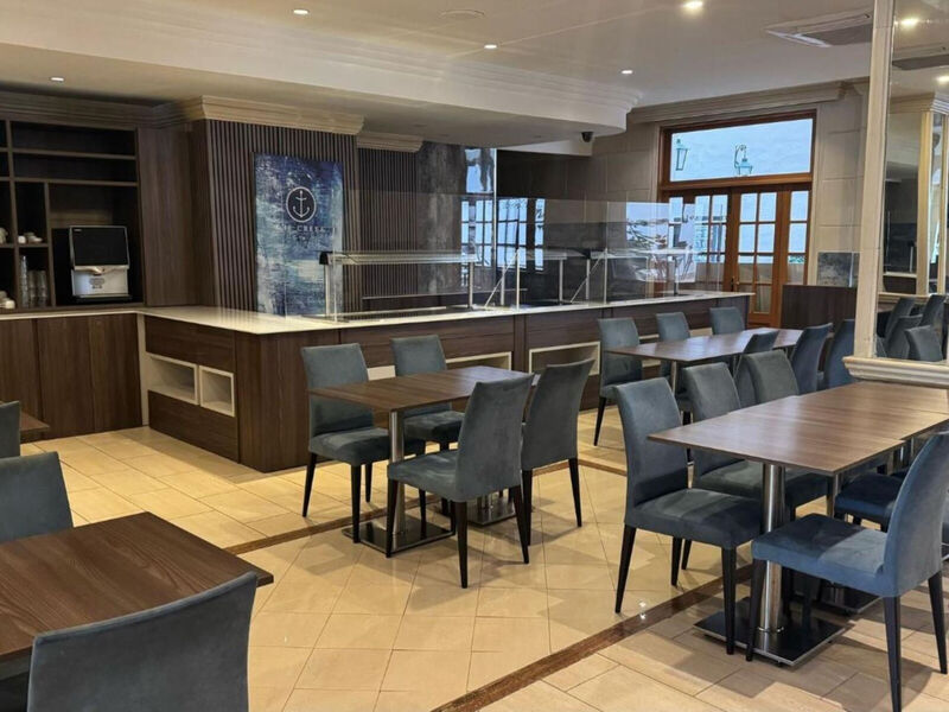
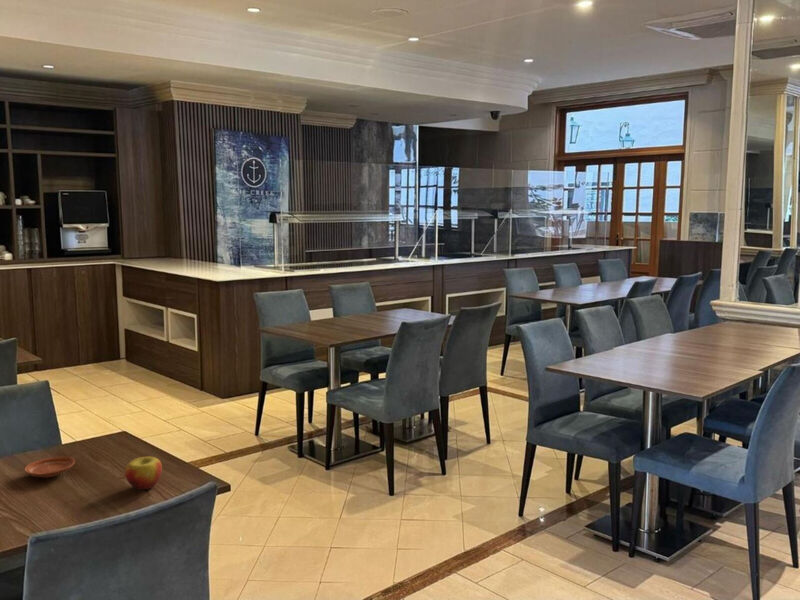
+ plate (50, 468)
+ apple (143, 472)
